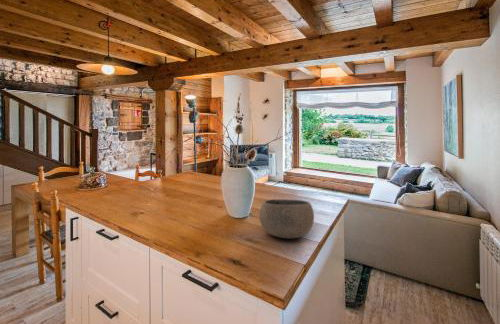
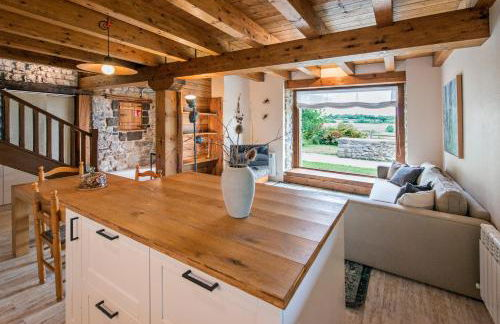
- bowl (286, 218)
